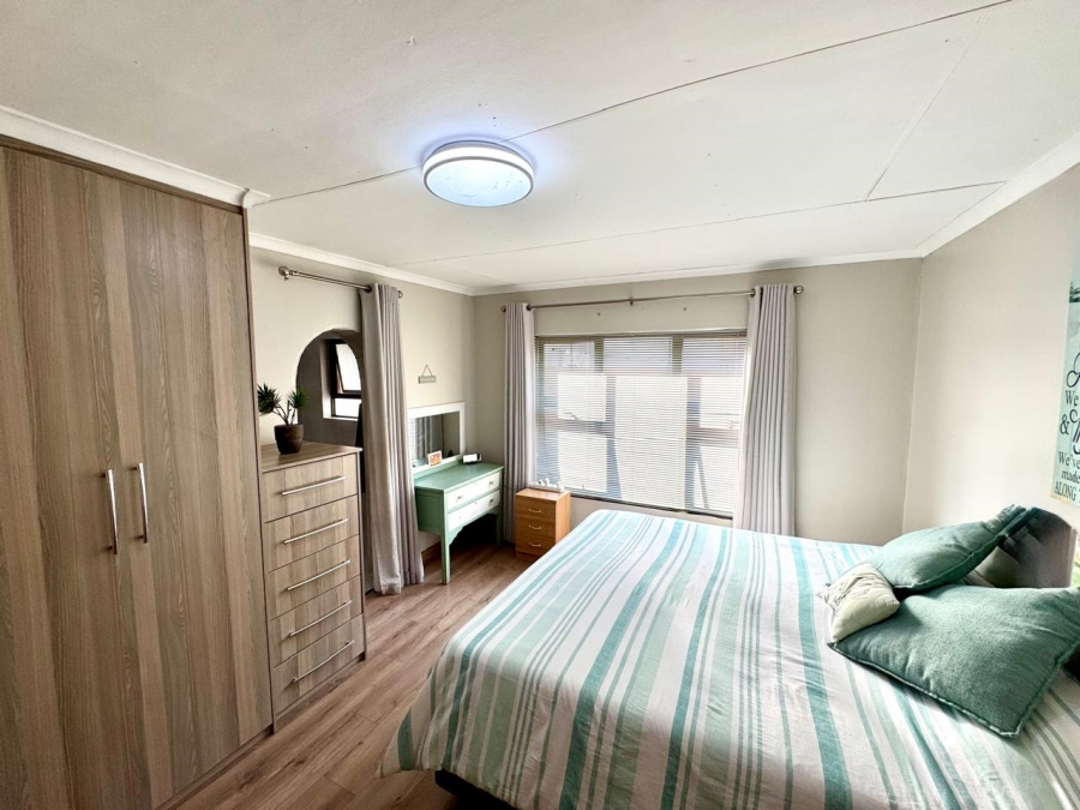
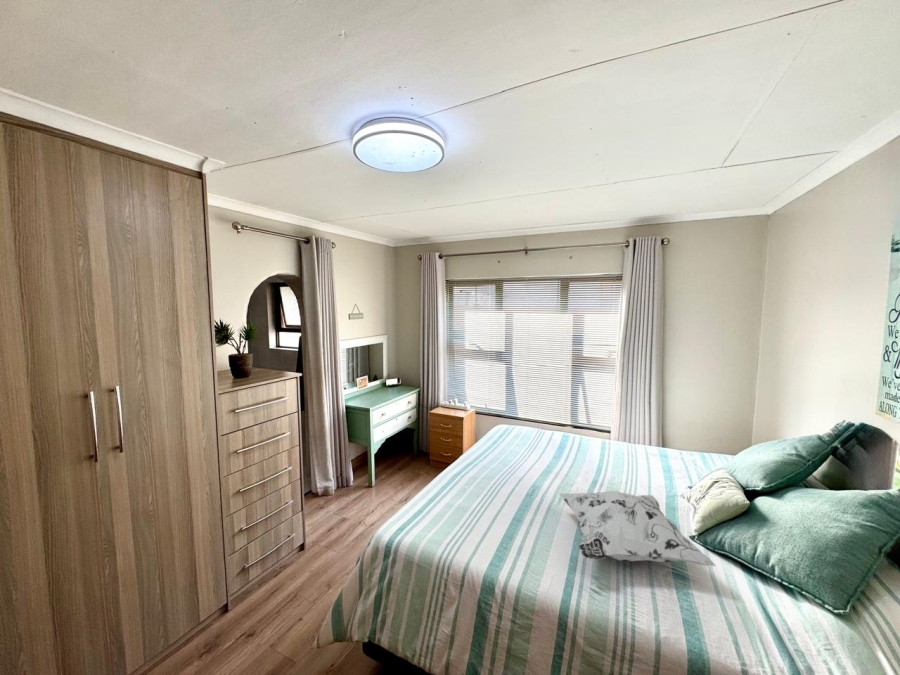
+ decorative pillow (624, 523)
